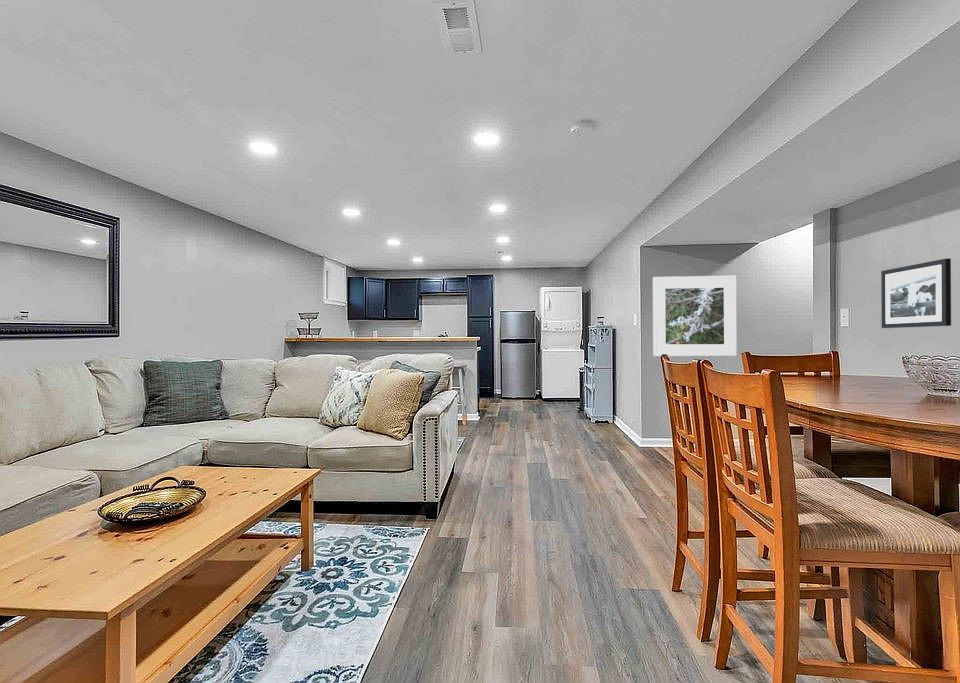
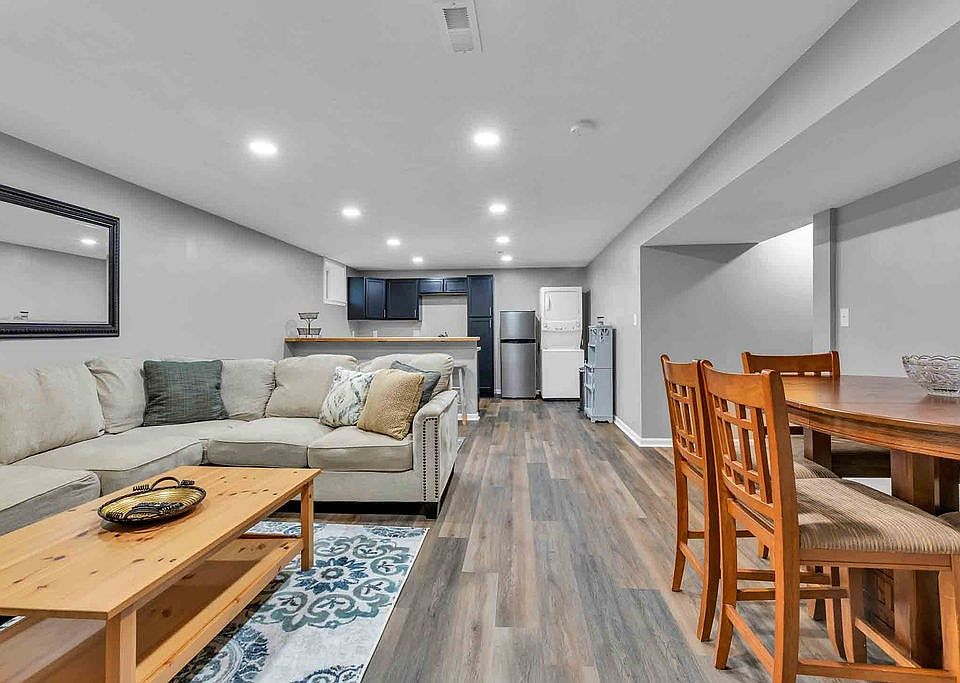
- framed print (694, 316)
- picture frame (913, 296)
